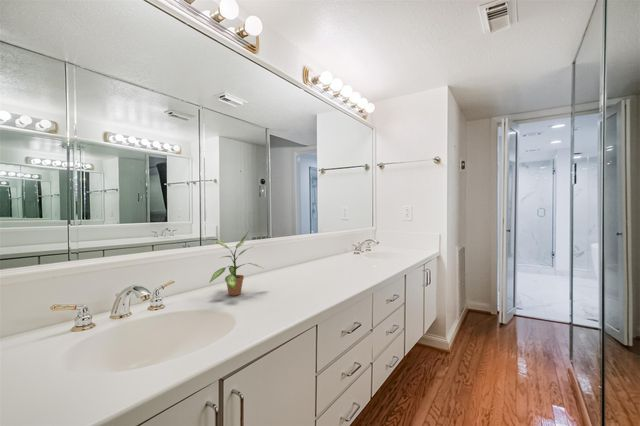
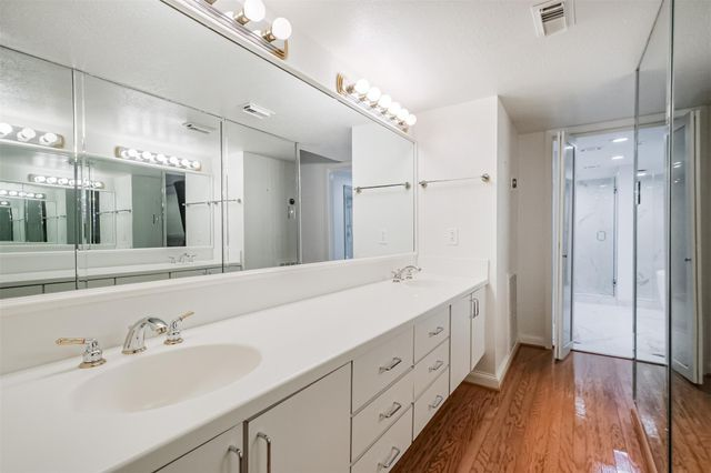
- potted plant (235, 262)
